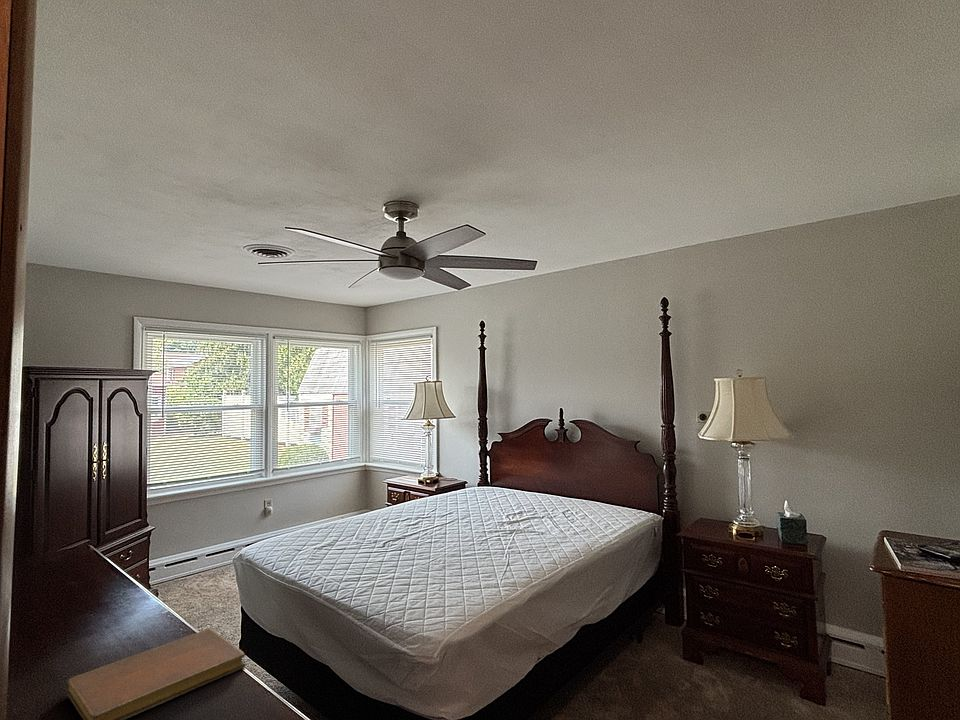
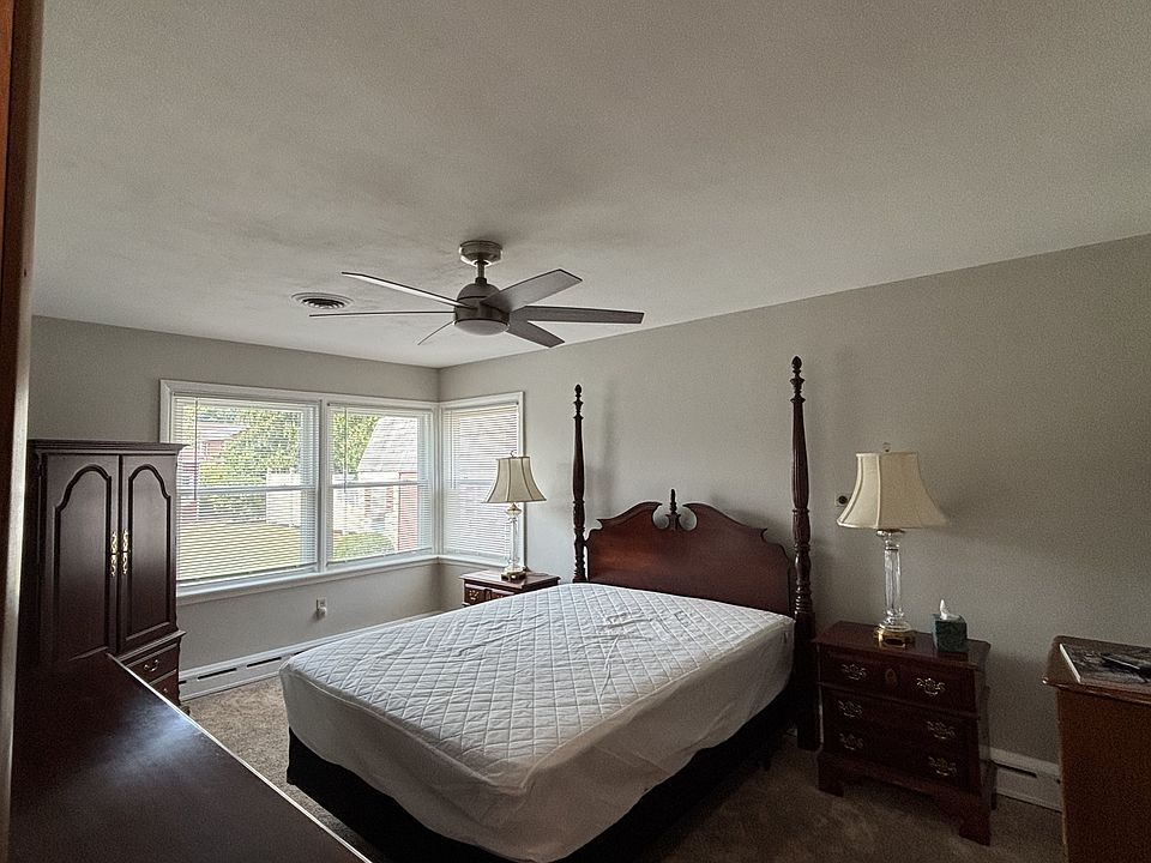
- notebook (159, 672)
